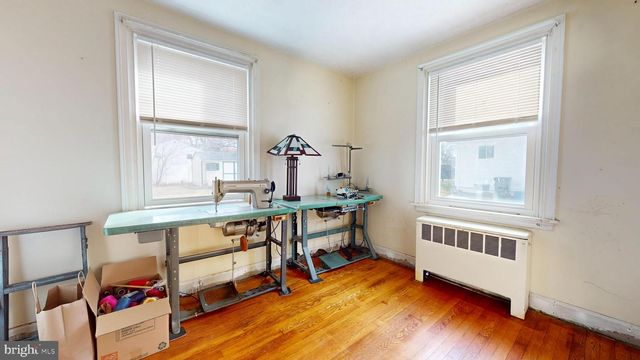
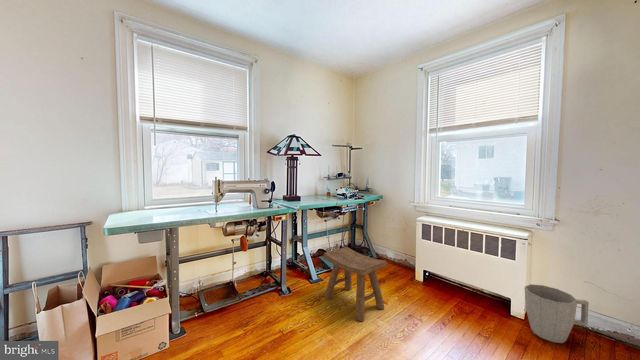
+ stool (351, 279)
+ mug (551, 313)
